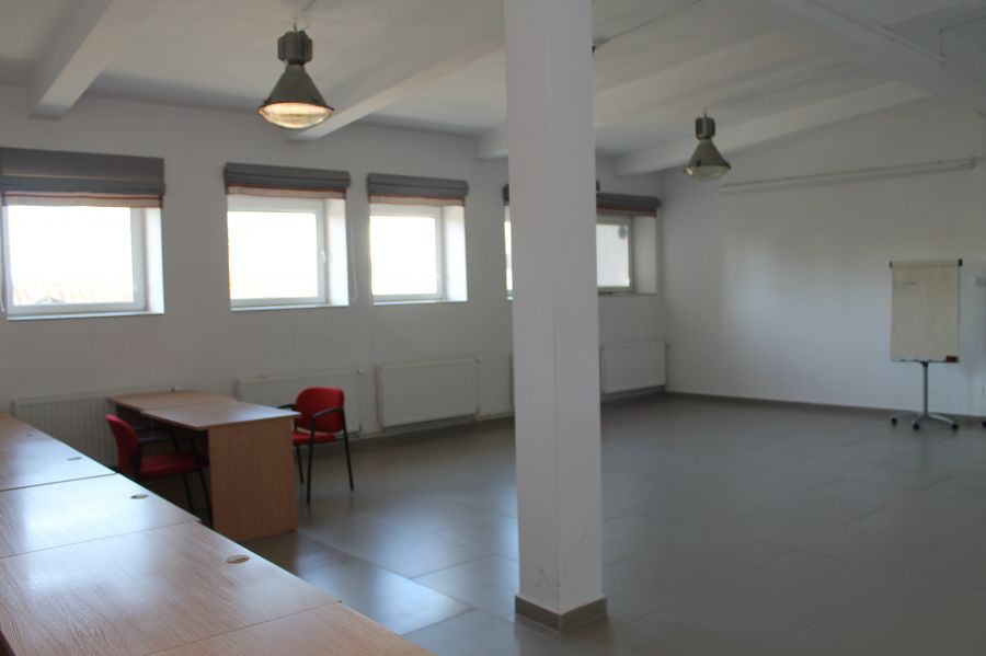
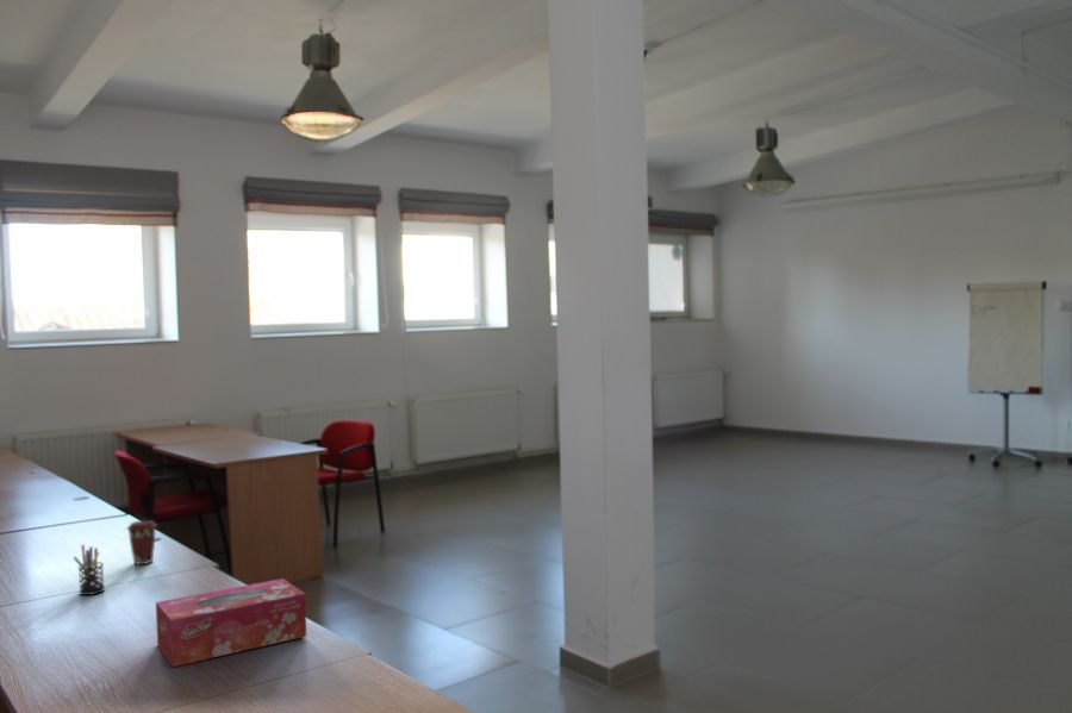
+ tissue box (231, 619)
+ pen holder (87, 569)
+ coffee cup (142, 542)
